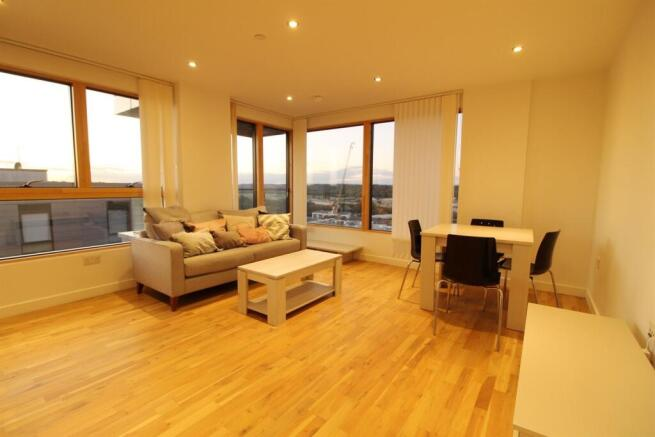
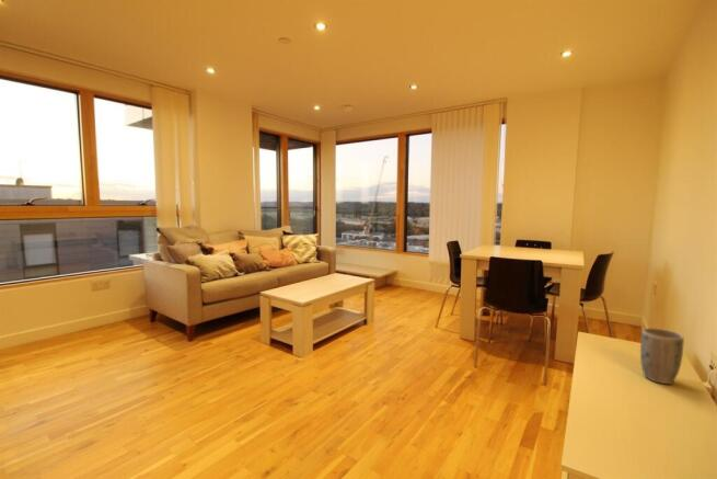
+ plant pot (660, 355)
